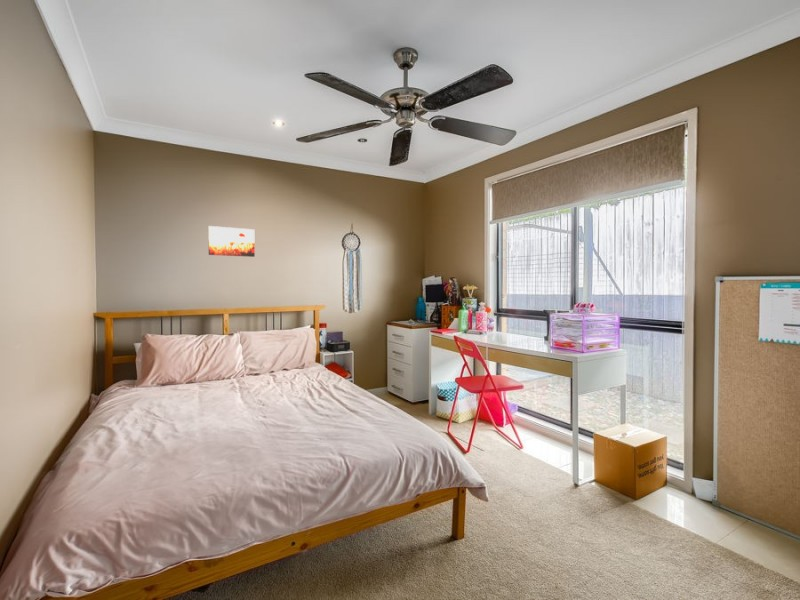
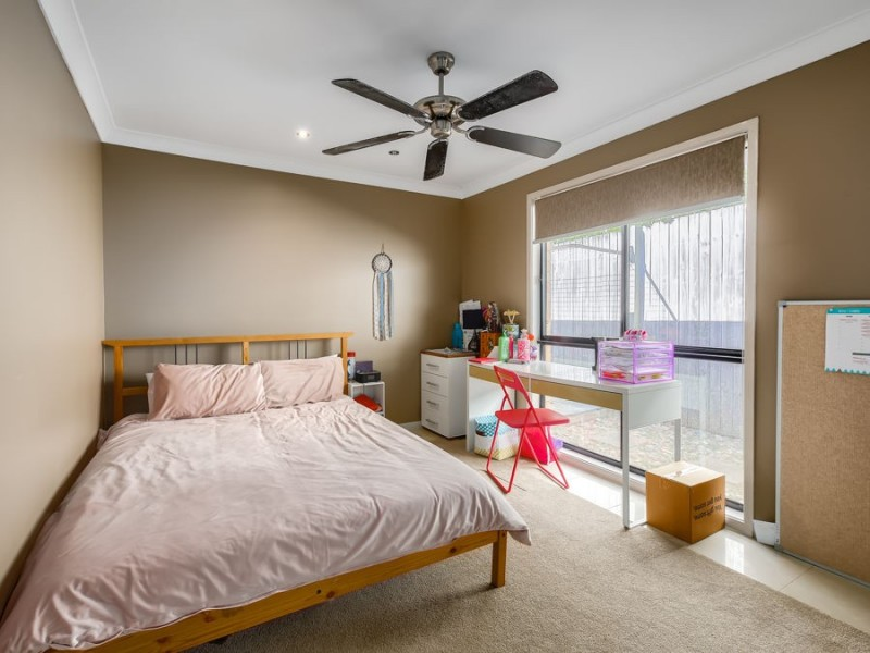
- wall art (232, 241)
